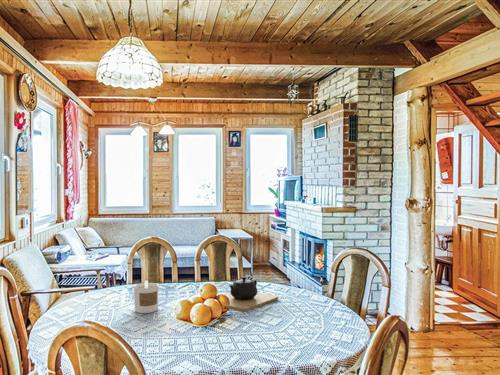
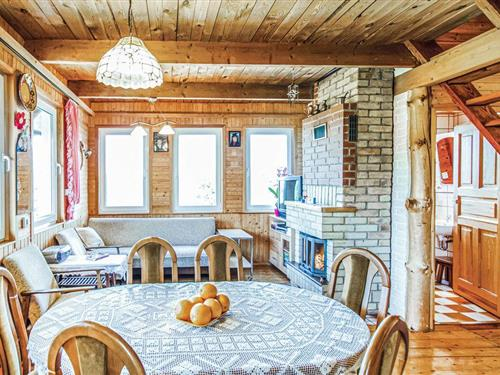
- teapot (242, 288)
- candle (146, 295)
